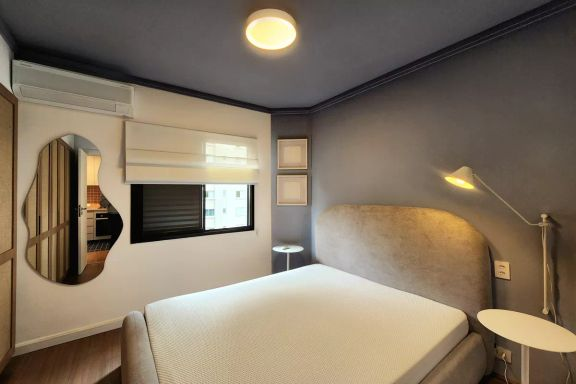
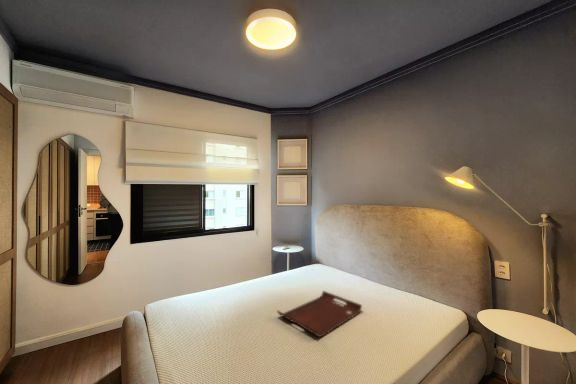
+ serving tray (320, 310)
